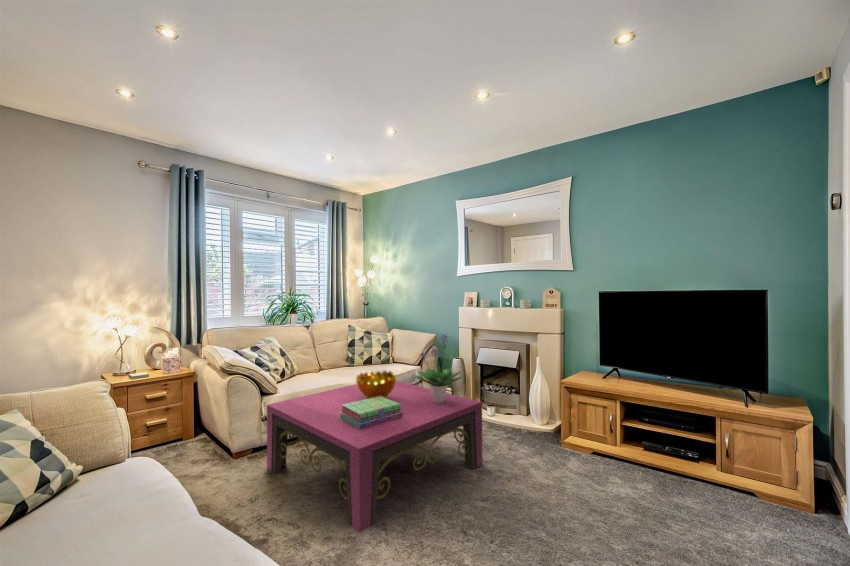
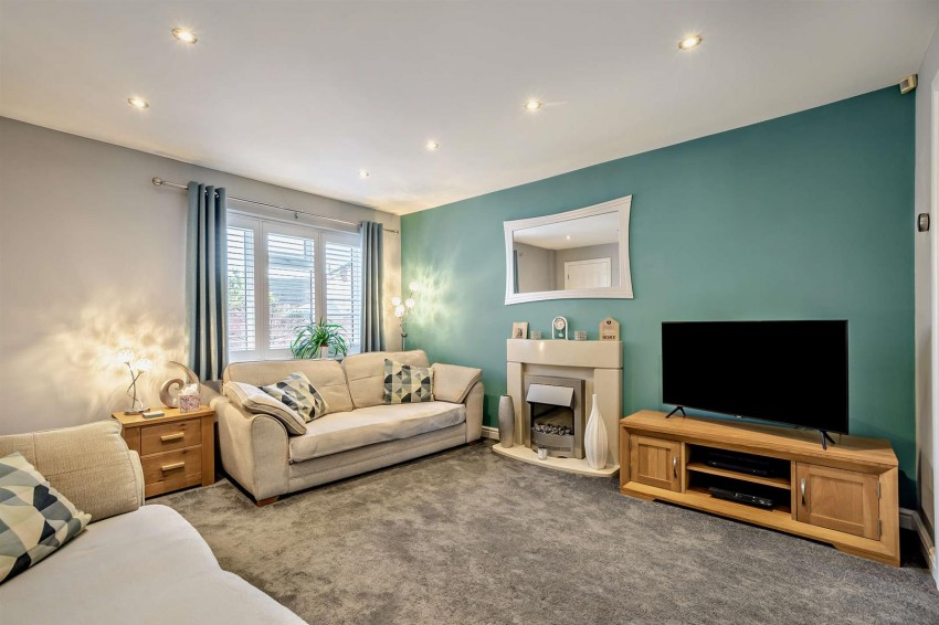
- potted plant (439, 366)
- stack of books (371, 410)
- coffee table (375, 434)
- decorative bowl (376, 386)
